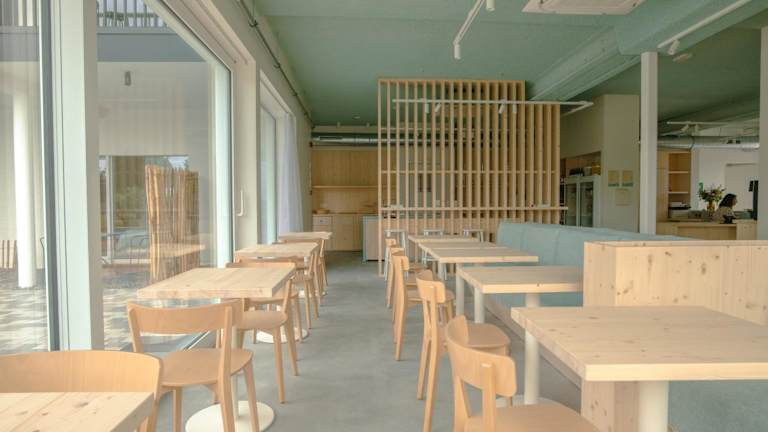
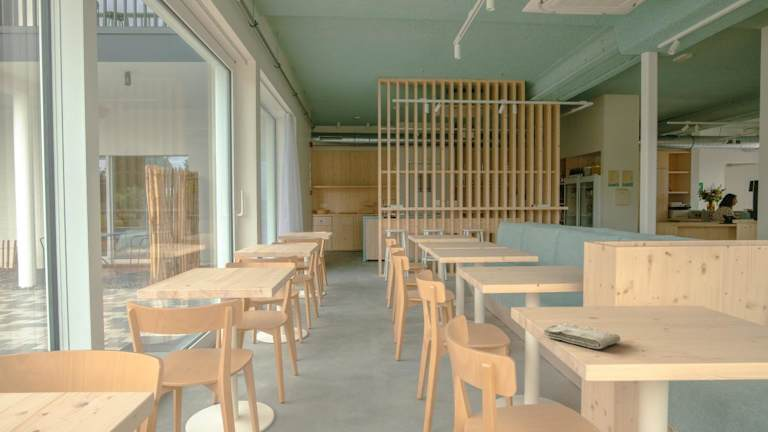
+ washcloth (580, 334)
